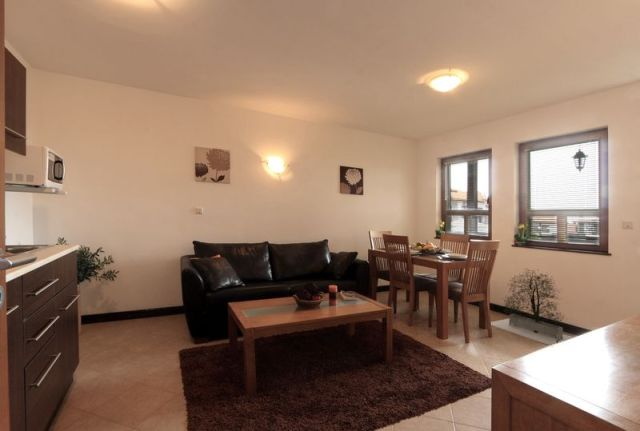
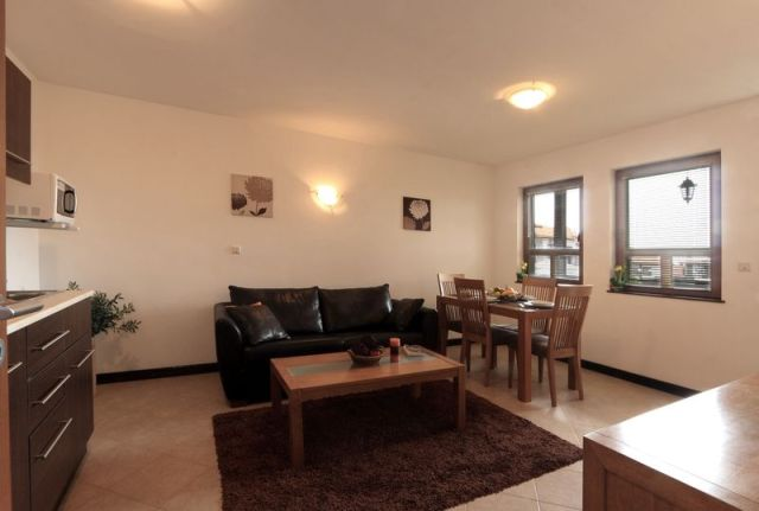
- potted tree (533, 300)
